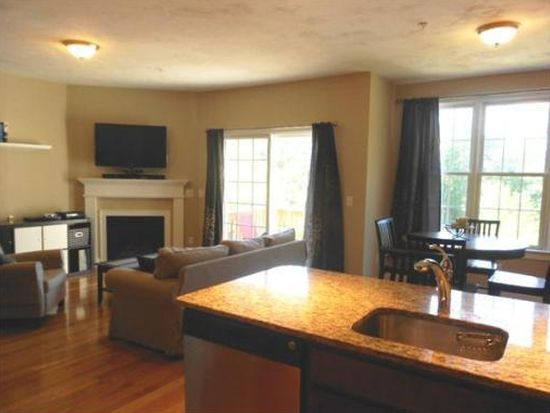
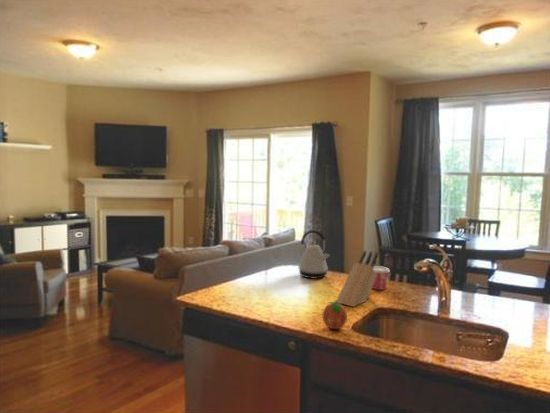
+ fruit (335, 314)
+ cup (378, 277)
+ knife block (359, 276)
+ kettle (314, 253)
